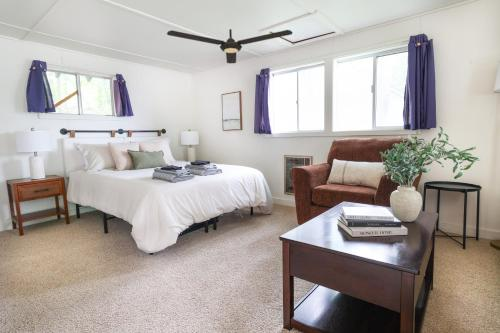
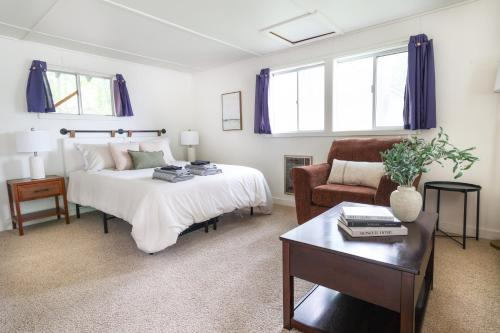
- ceiling fan (230, 45)
